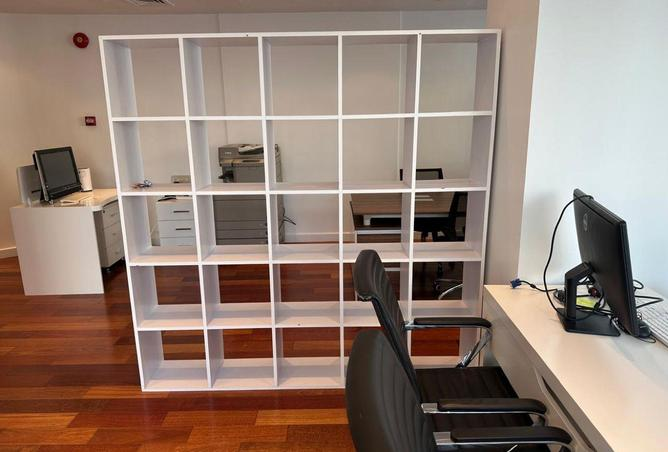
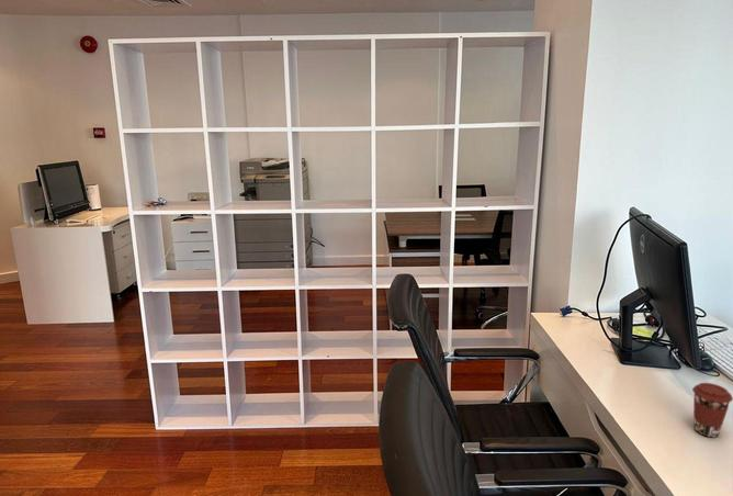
+ coffee cup (709, 409)
